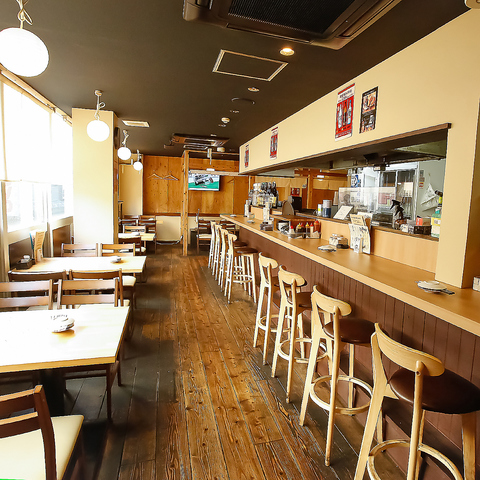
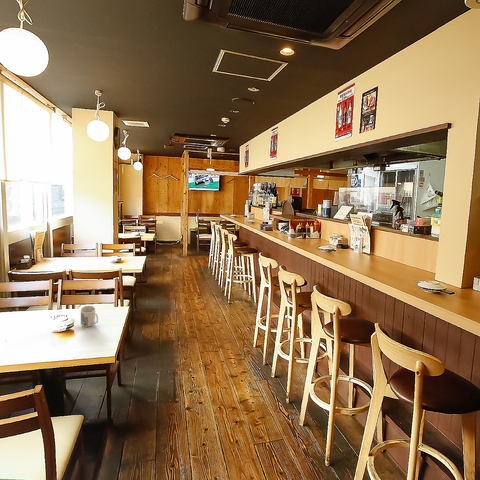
+ mug (90, 316)
